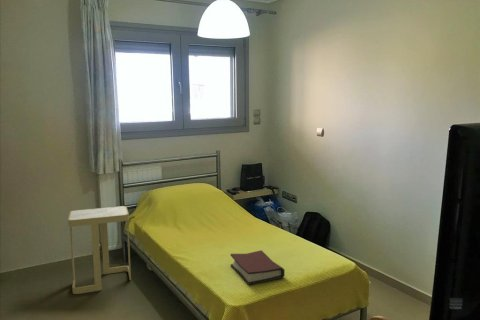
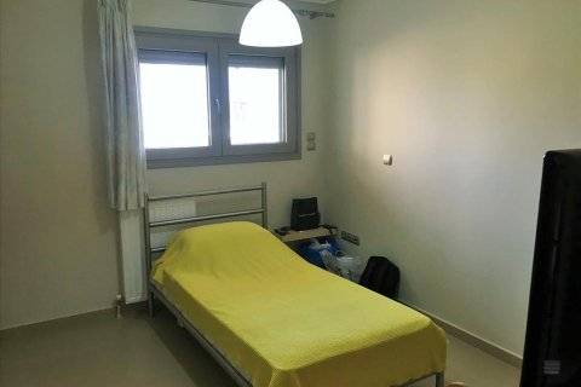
- side table (102, 247)
- hardback book (256, 265)
